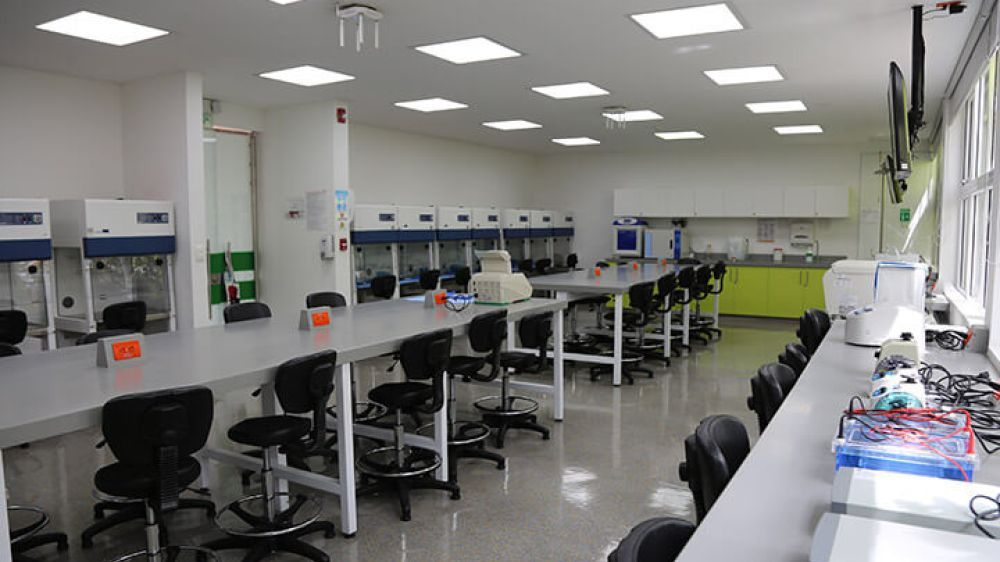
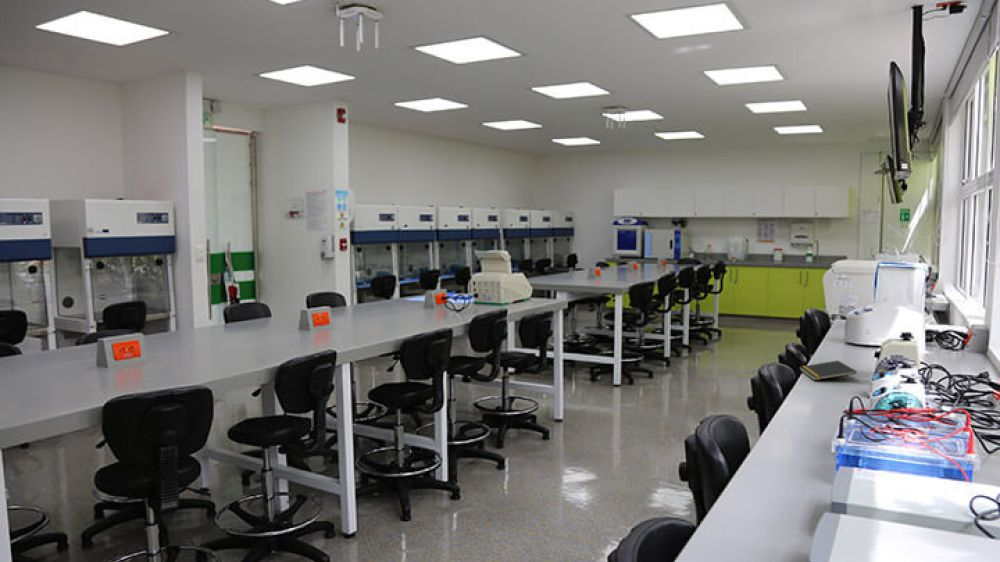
+ notepad (826, 370)
